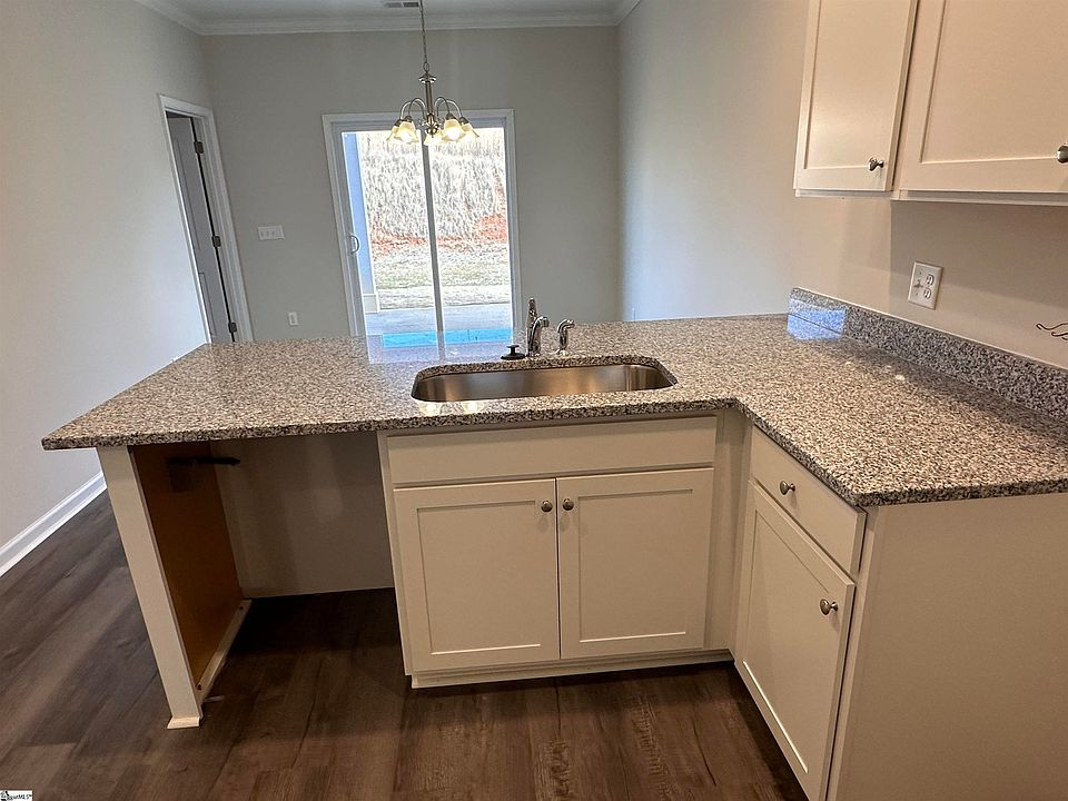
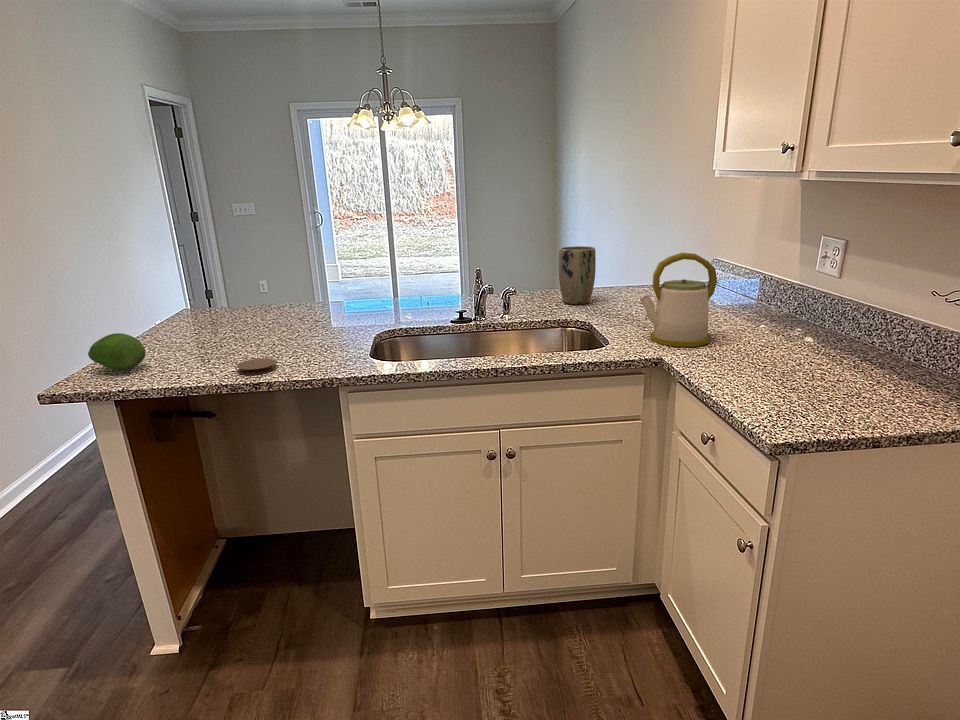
+ coaster (257, 366)
+ plant pot (576, 275)
+ fruit (116, 351)
+ kettle (677, 296)
